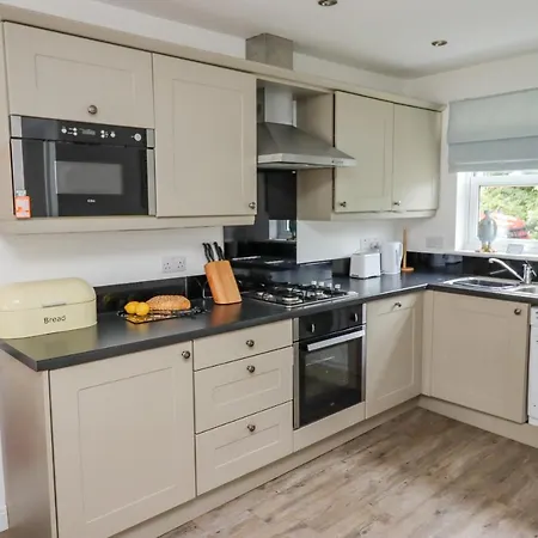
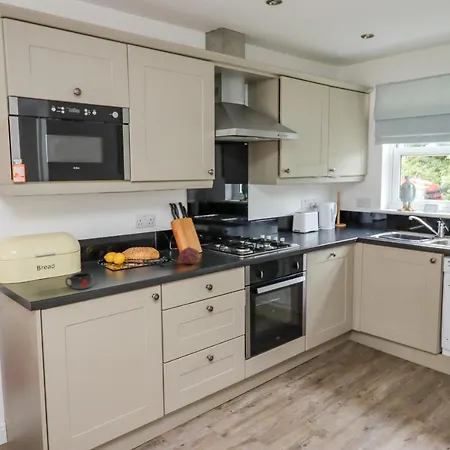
+ mug (79, 281)
+ fruit (189, 255)
